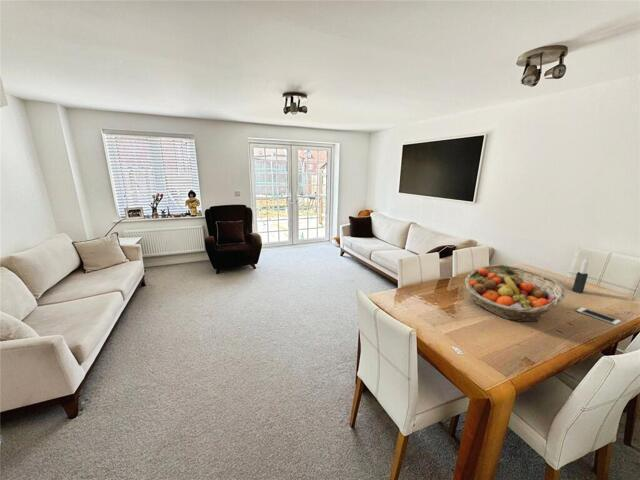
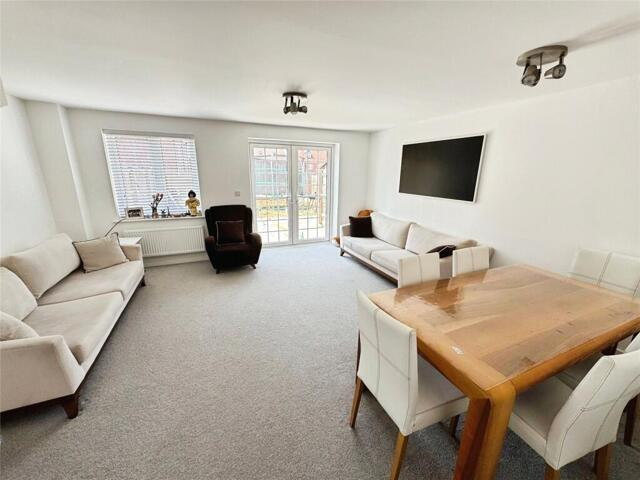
- candle (582, 274)
- fruit basket (508, 291)
- cell phone (597, 315)
